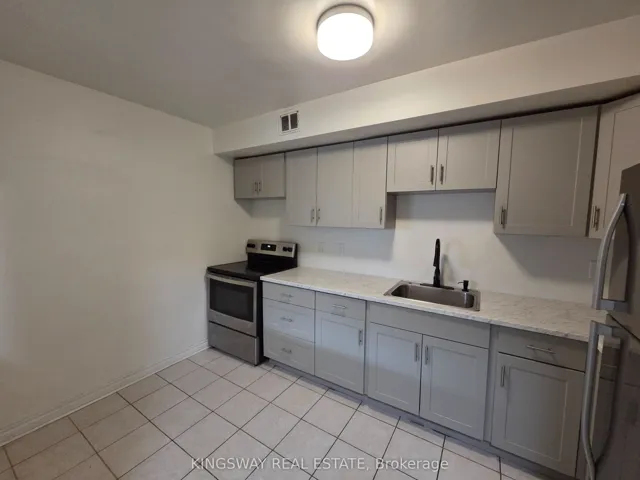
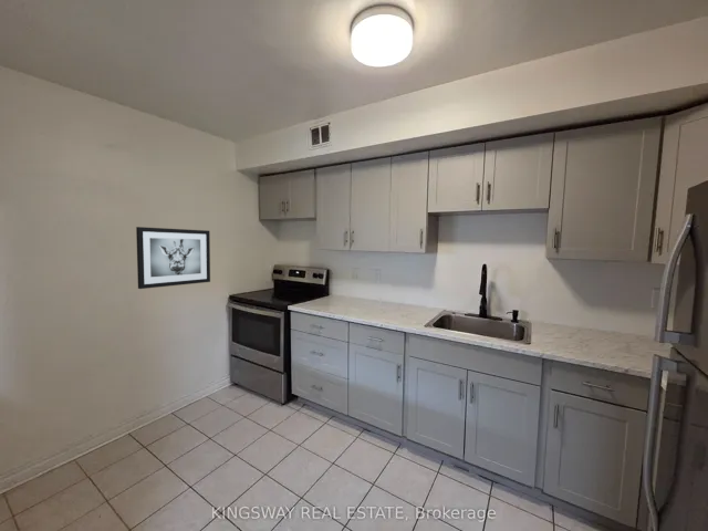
+ wall art (176, 257)
